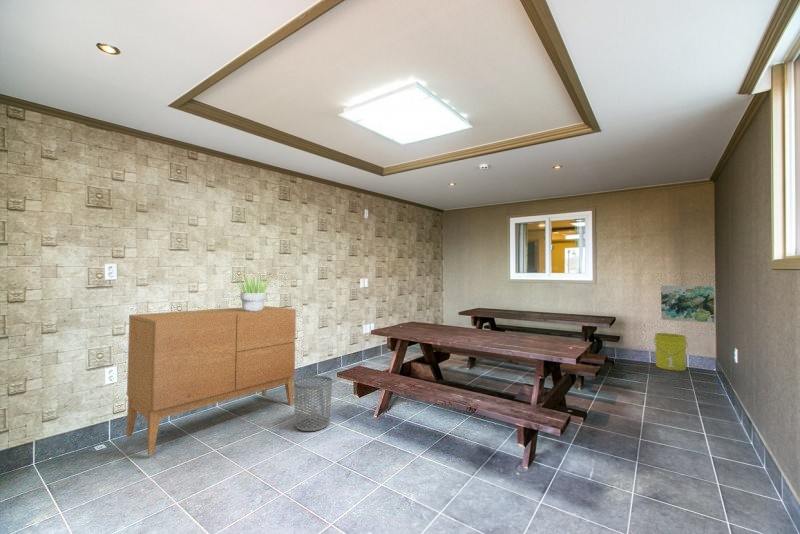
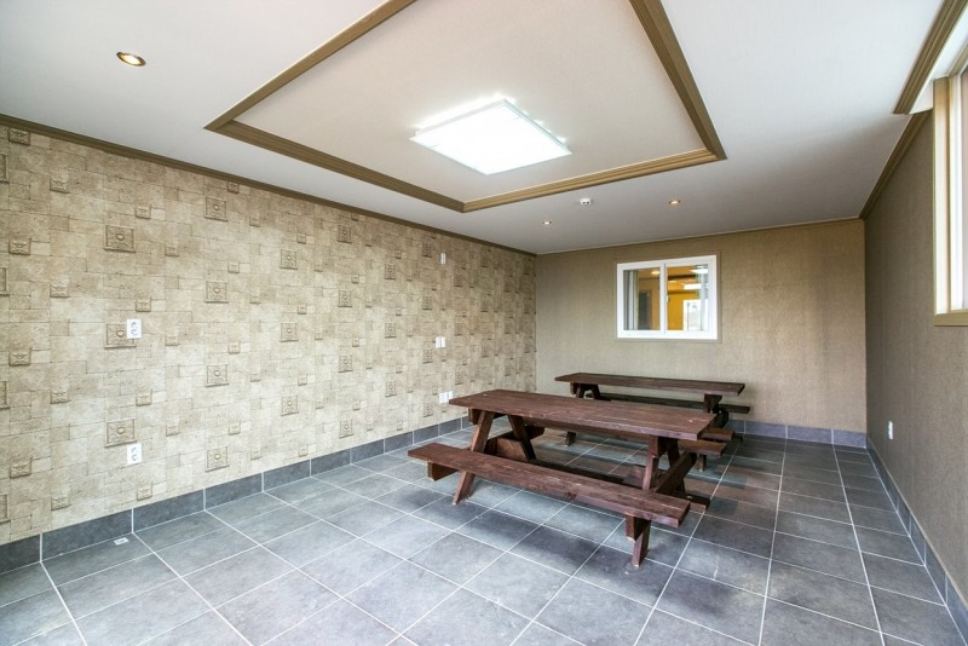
- waste bin (312, 402)
- wall art (686, 303)
- sideboard (220, 365)
- potted plant (253, 293)
- bucket (670, 351)
